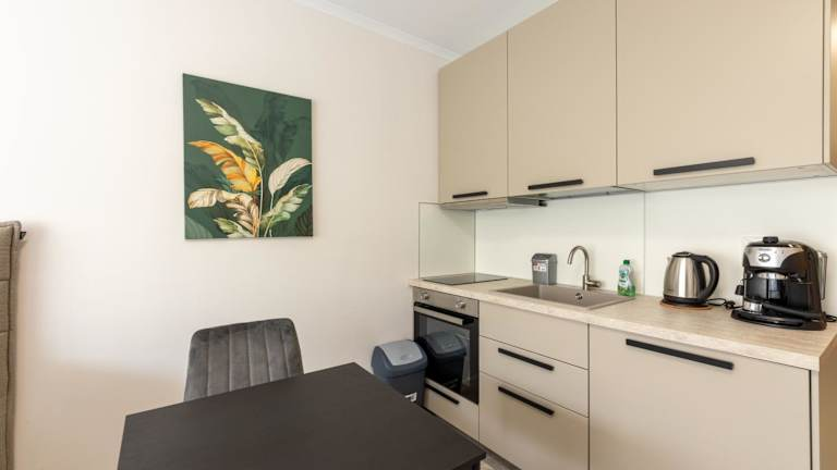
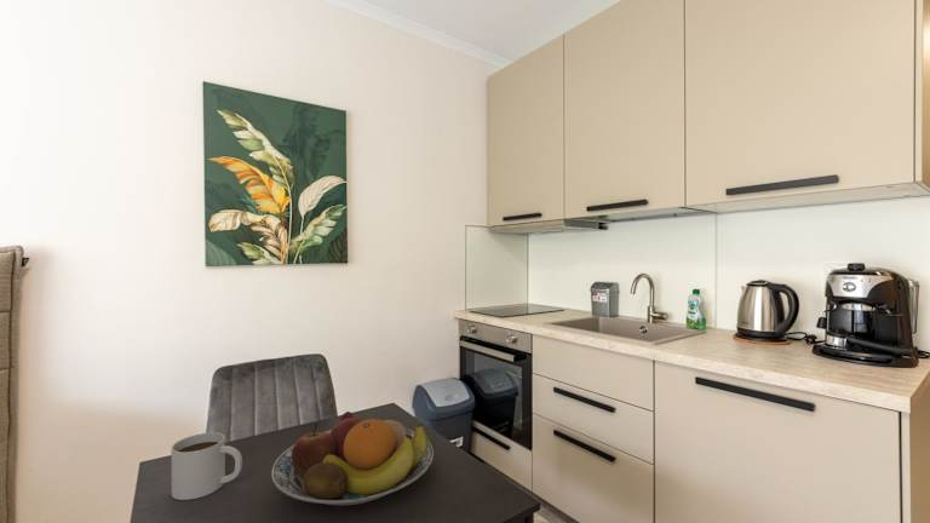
+ fruit bowl (356, 449)
+ mug (208, 464)
